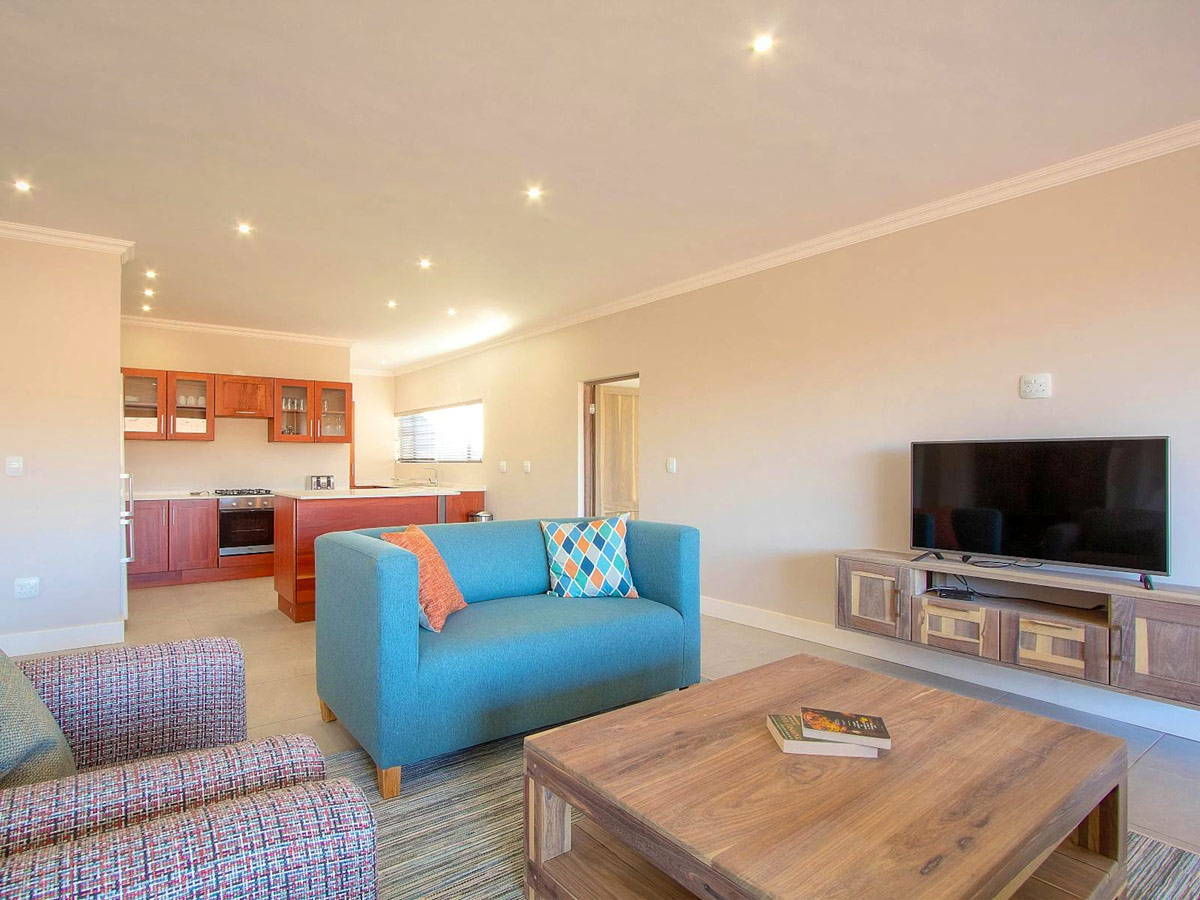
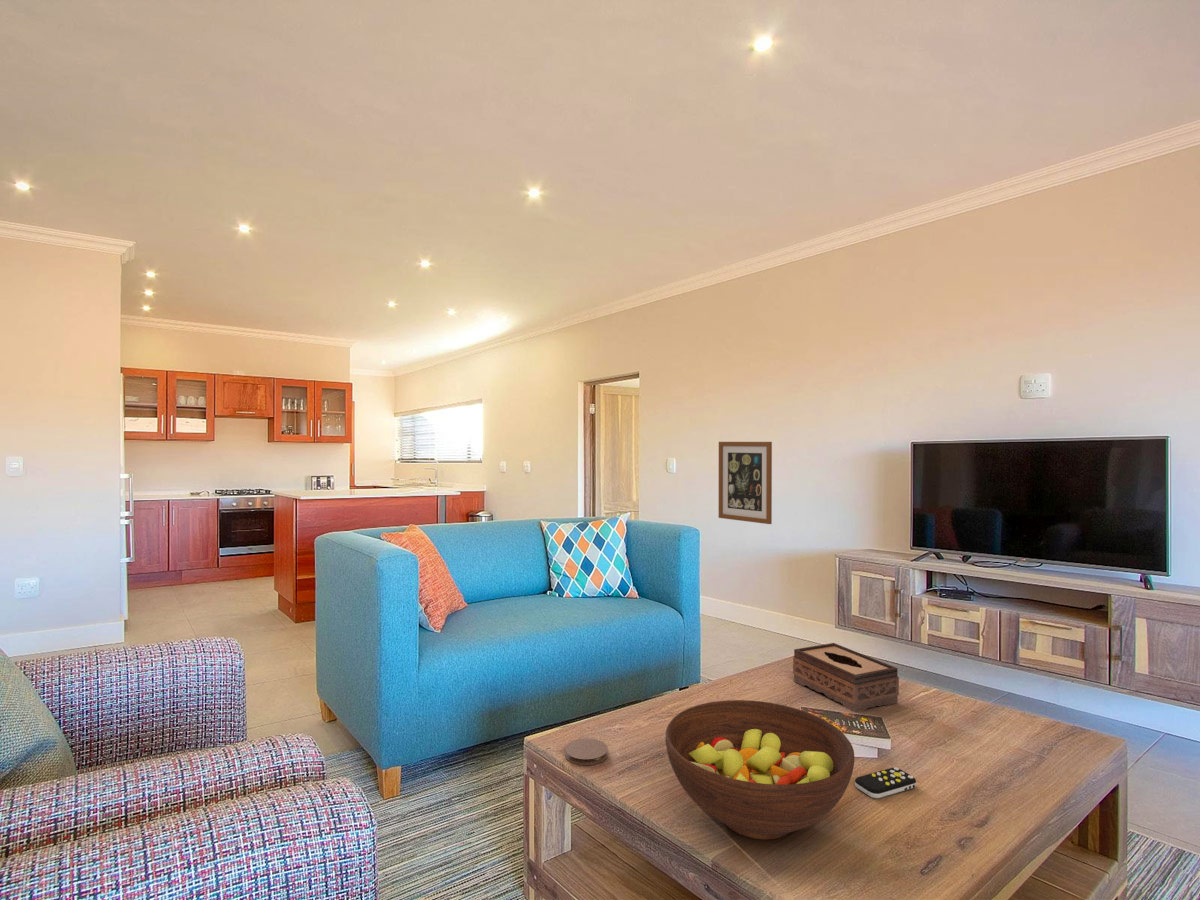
+ wall art (744, 481)
+ tissue box (843, 675)
+ fruit bowl (756, 778)
+ coaster (586, 751)
+ remote control (885, 782)
